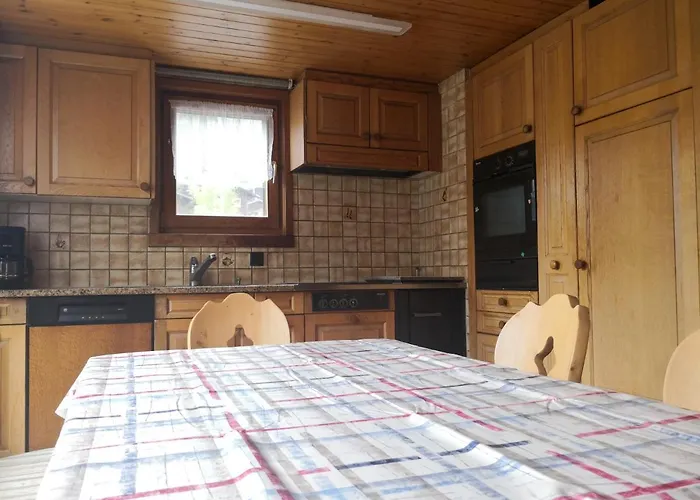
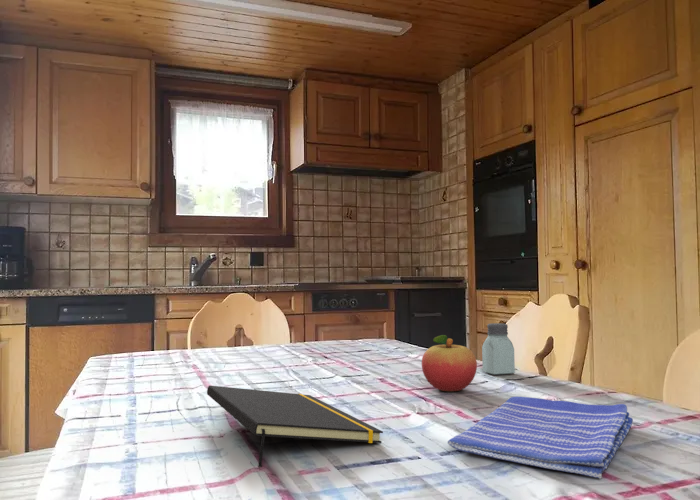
+ notepad (287, 411)
+ dish towel (547, 426)
+ fruit (448, 361)
+ saltshaker (497, 348)
